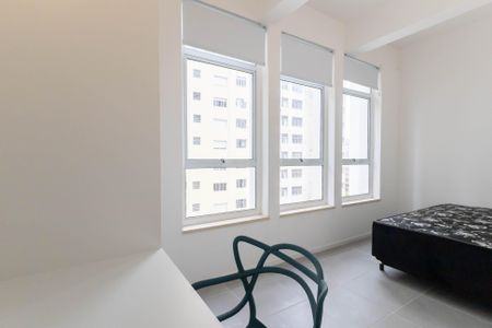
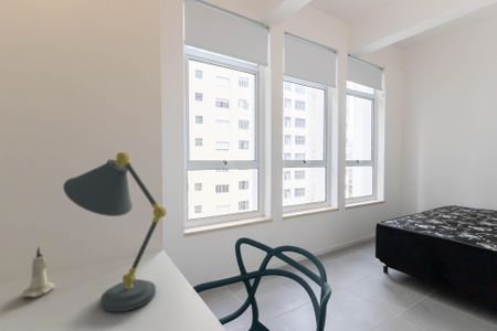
+ desk lamp (119, 215)
+ candle (40, 268)
